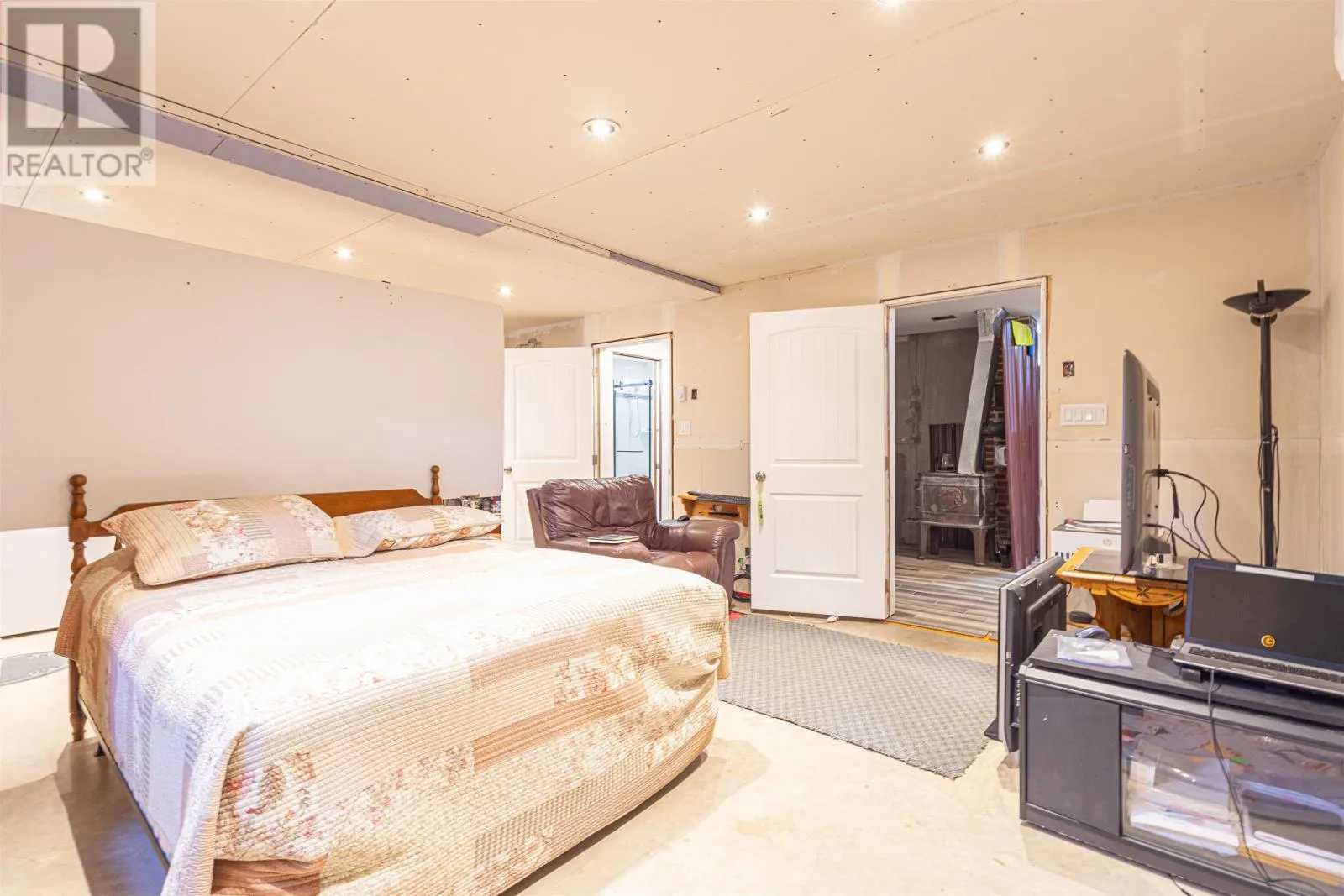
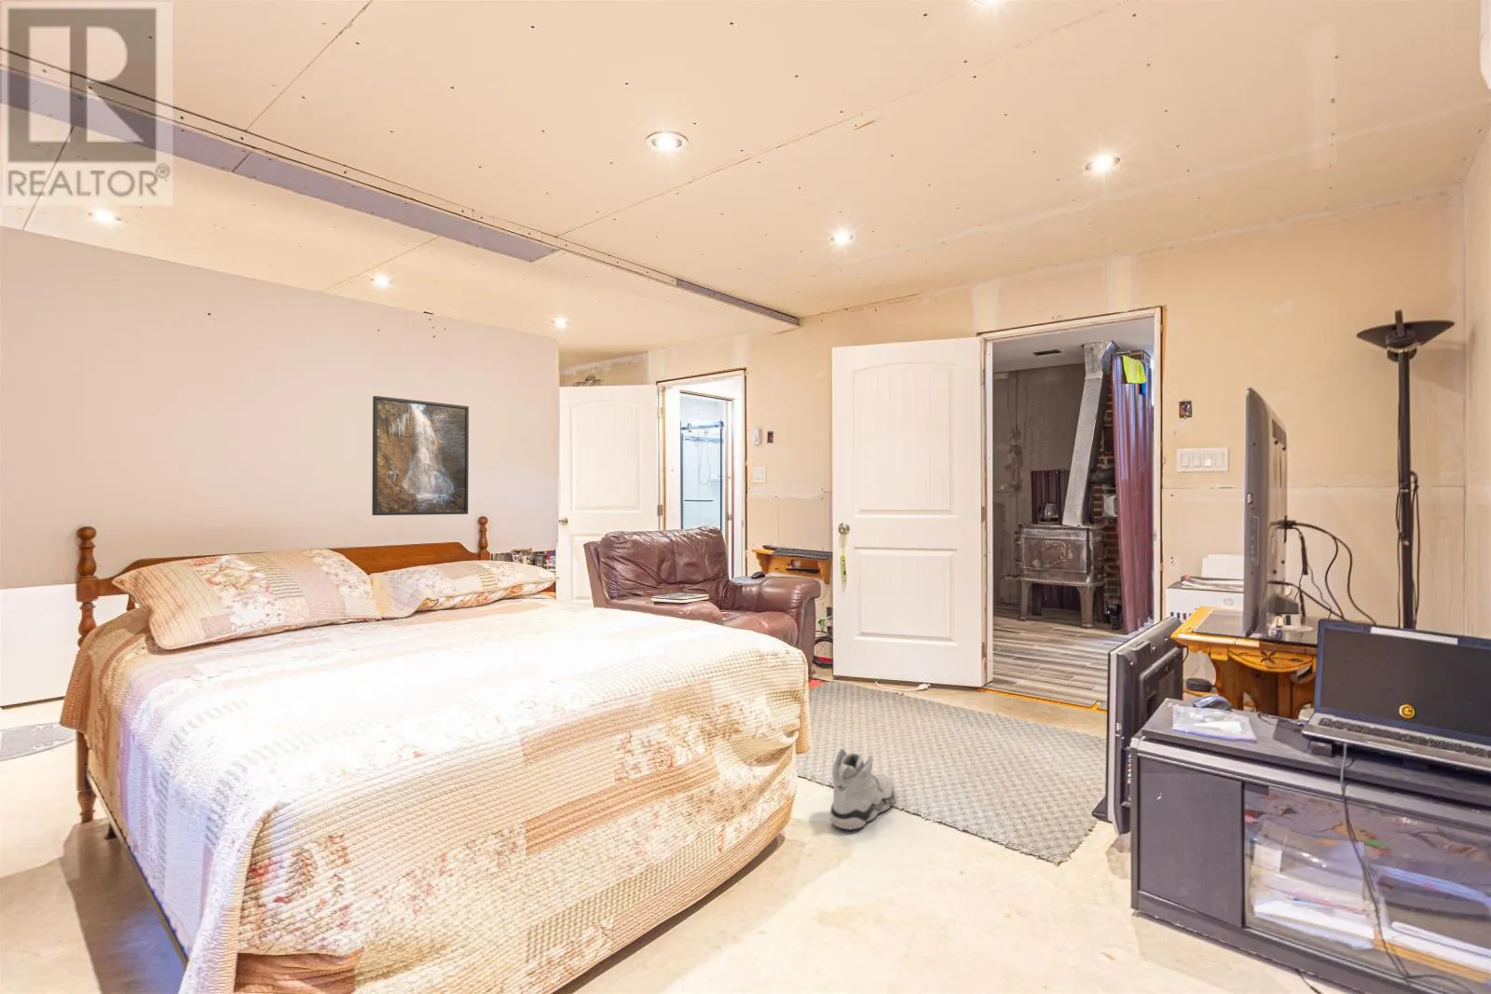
+ sneaker (863, 779)
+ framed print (423, 457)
